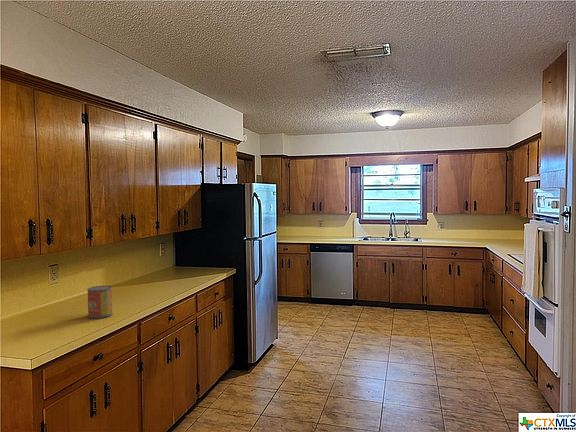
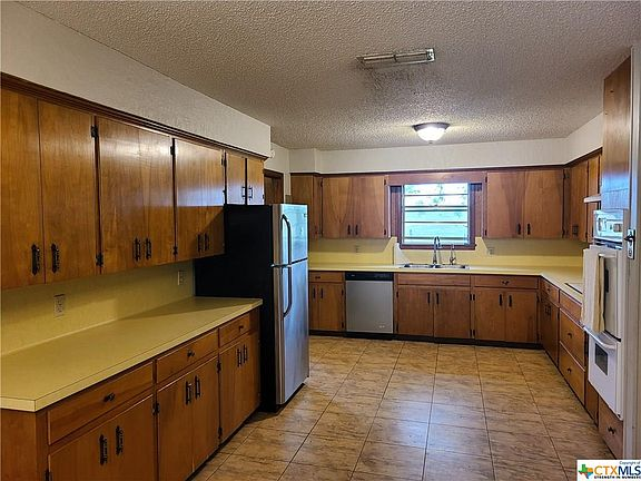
- canister (100, 301)
